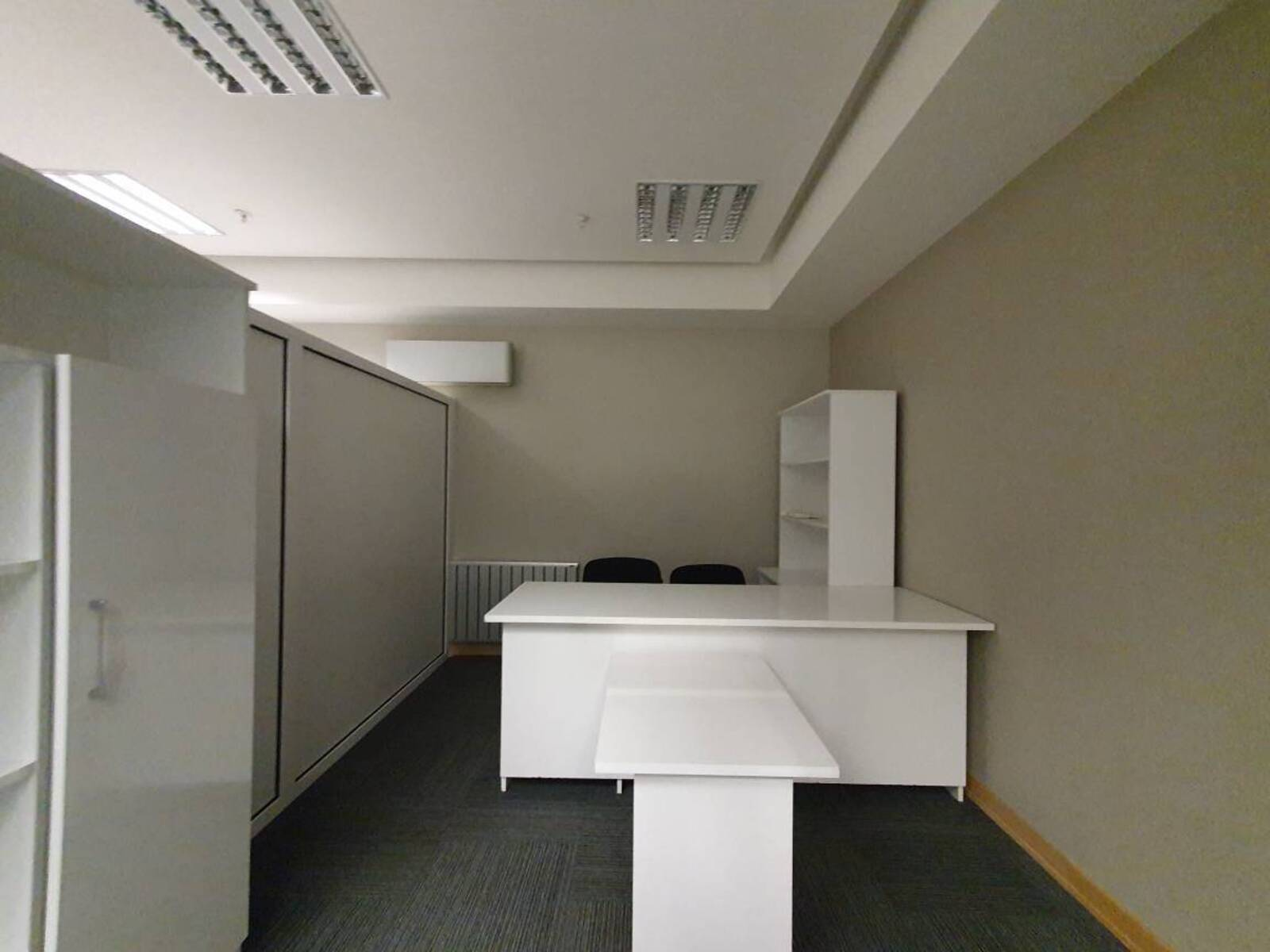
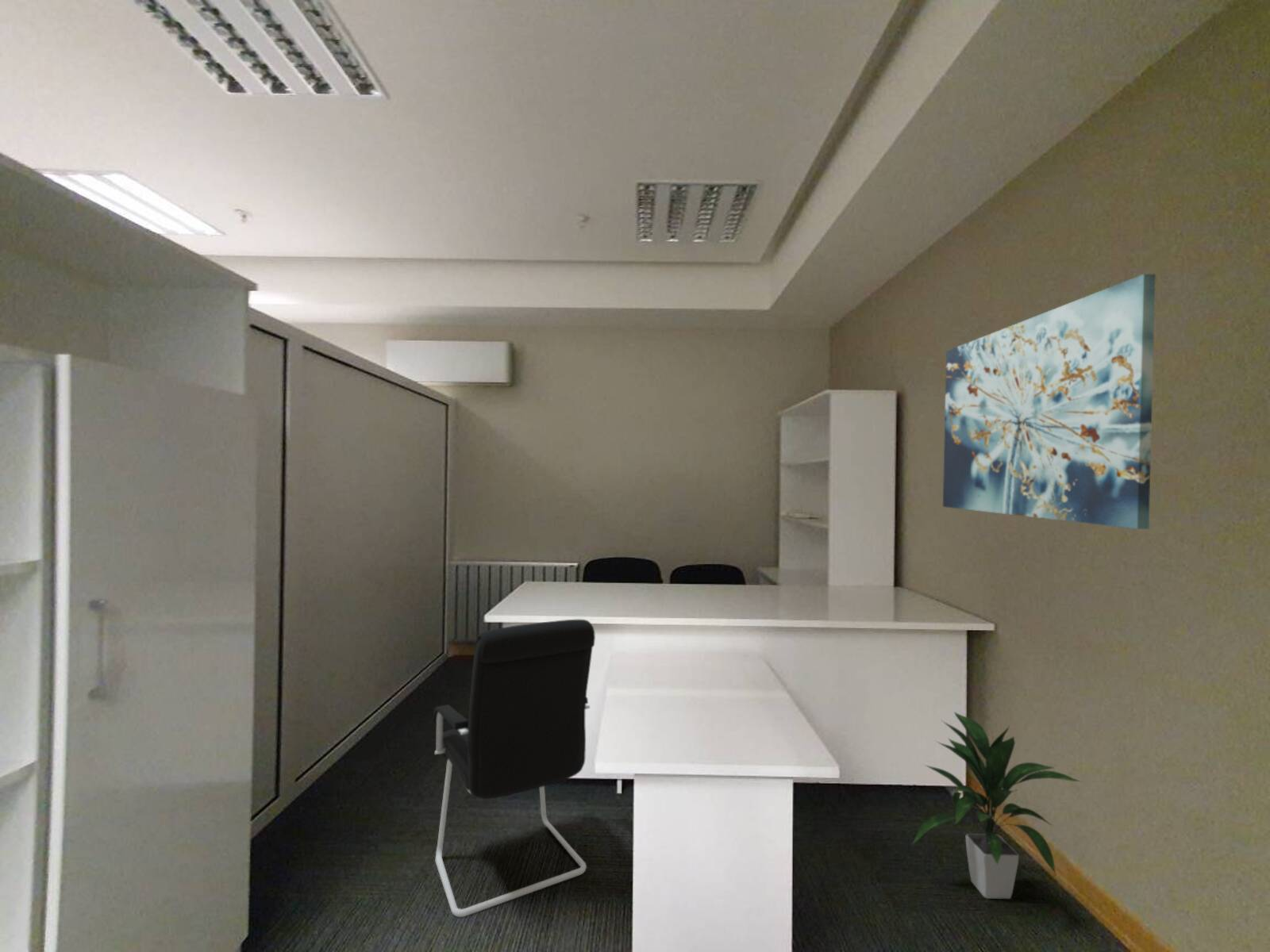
+ wall art (1023, 418)
+ office chair (513, 739)
+ indoor plant (984, 802)
